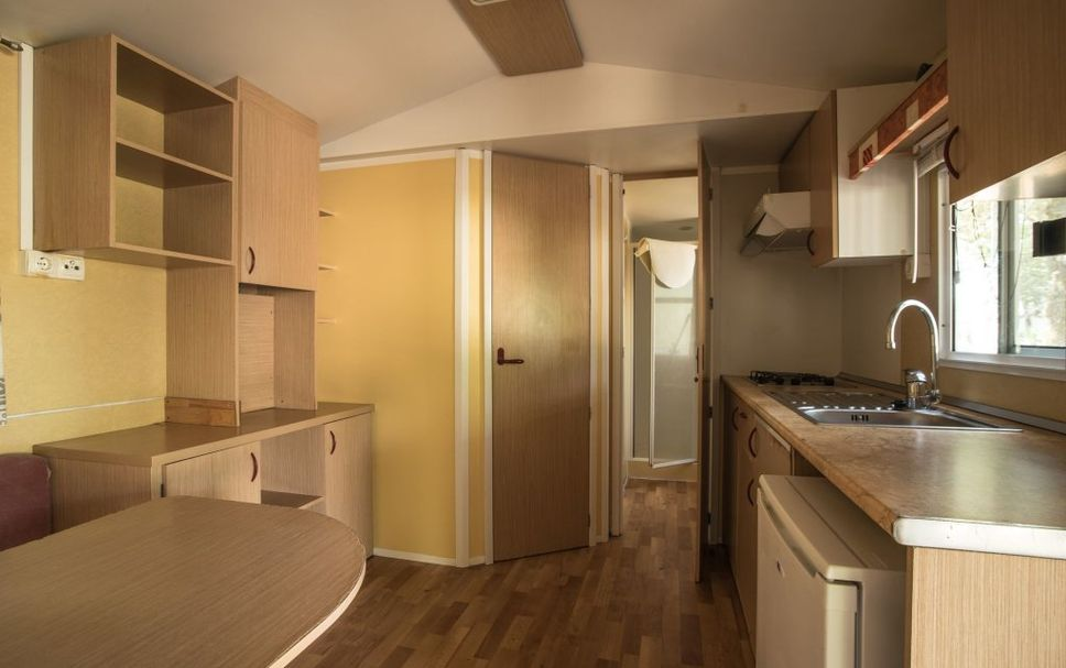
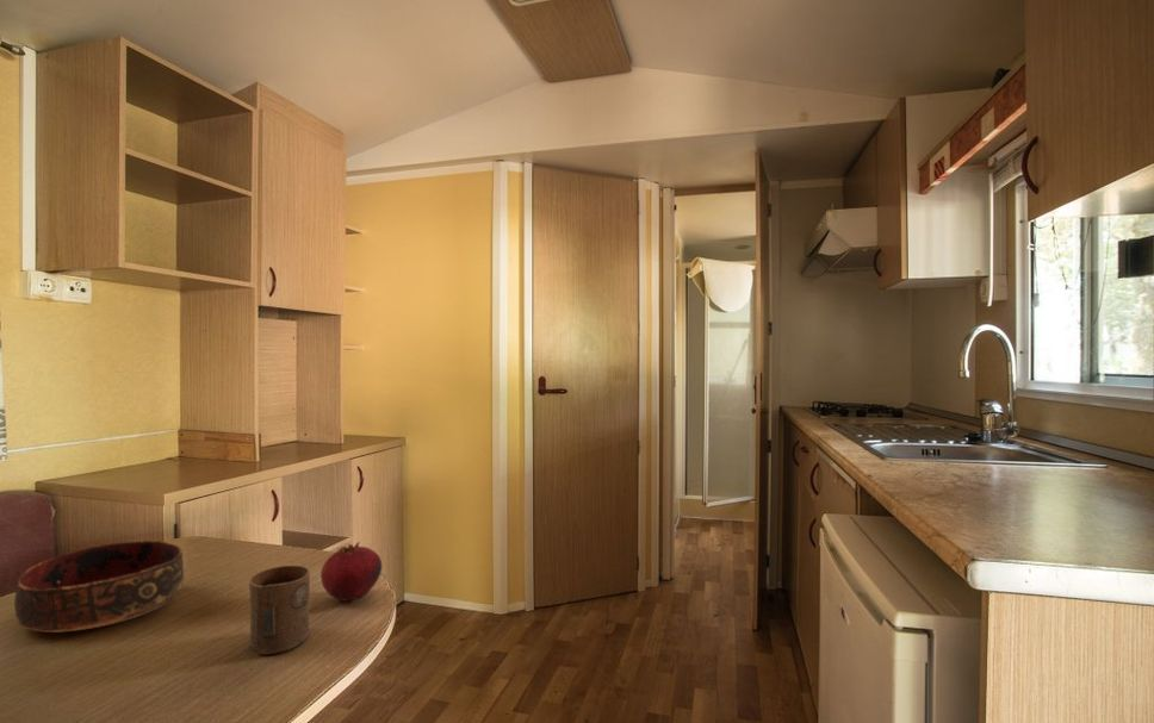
+ fruit (350, 569)
+ bowl (105, 584)
+ cup (279, 607)
